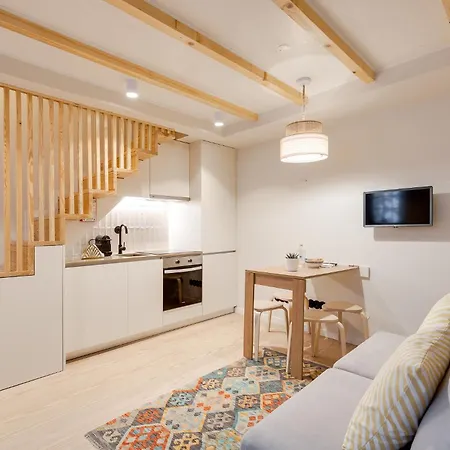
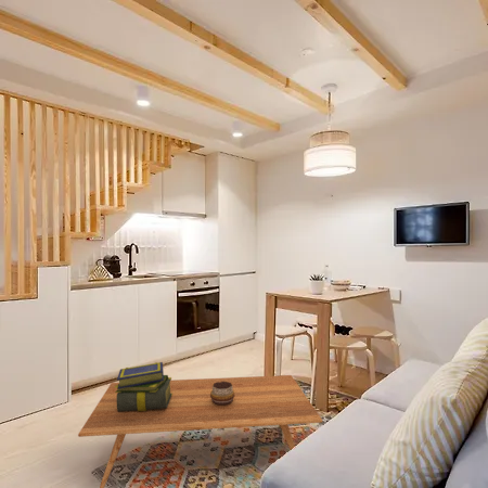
+ stack of books (143, 385)
+ coffee table (204, 427)
+ decorative bowl (222, 393)
